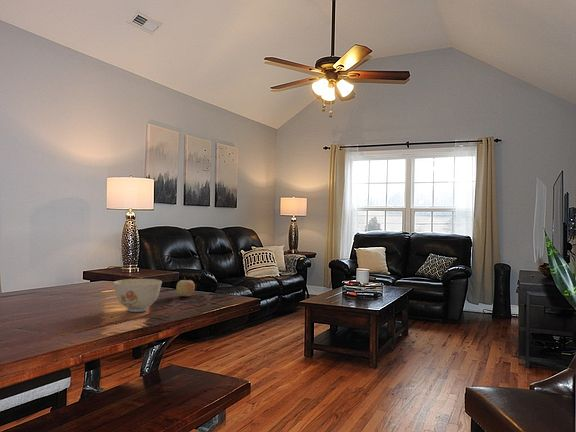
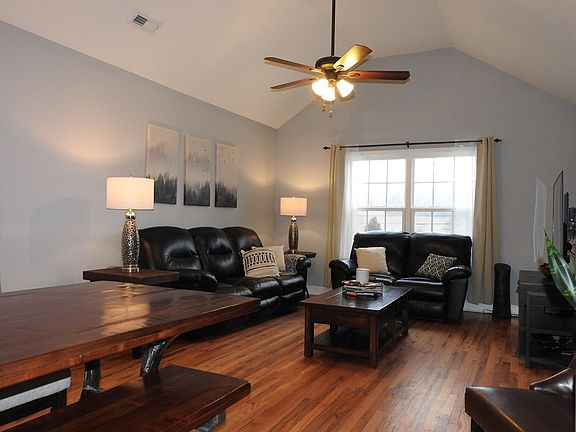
- fruit (185, 286)
- bowl (137, 295)
